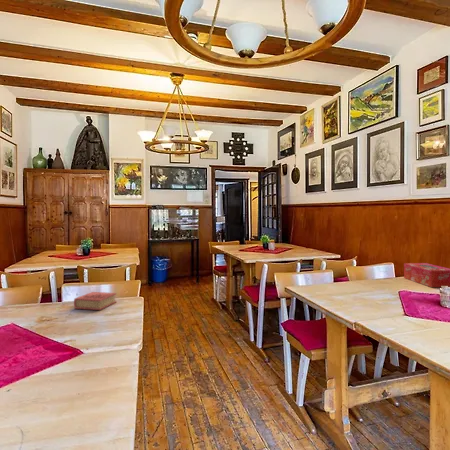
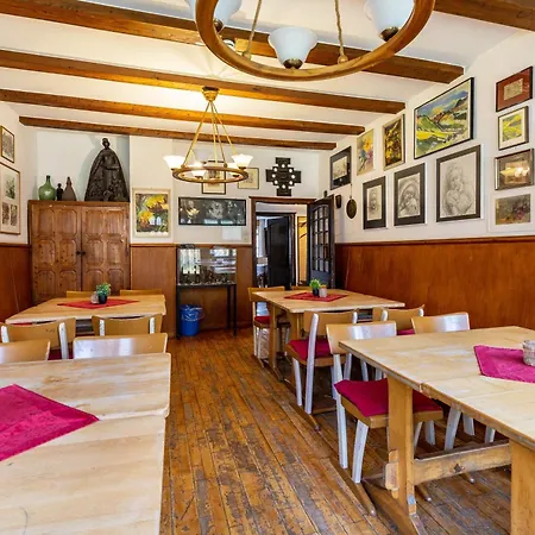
- tissue box (428, 274)
- book (95, 300)
